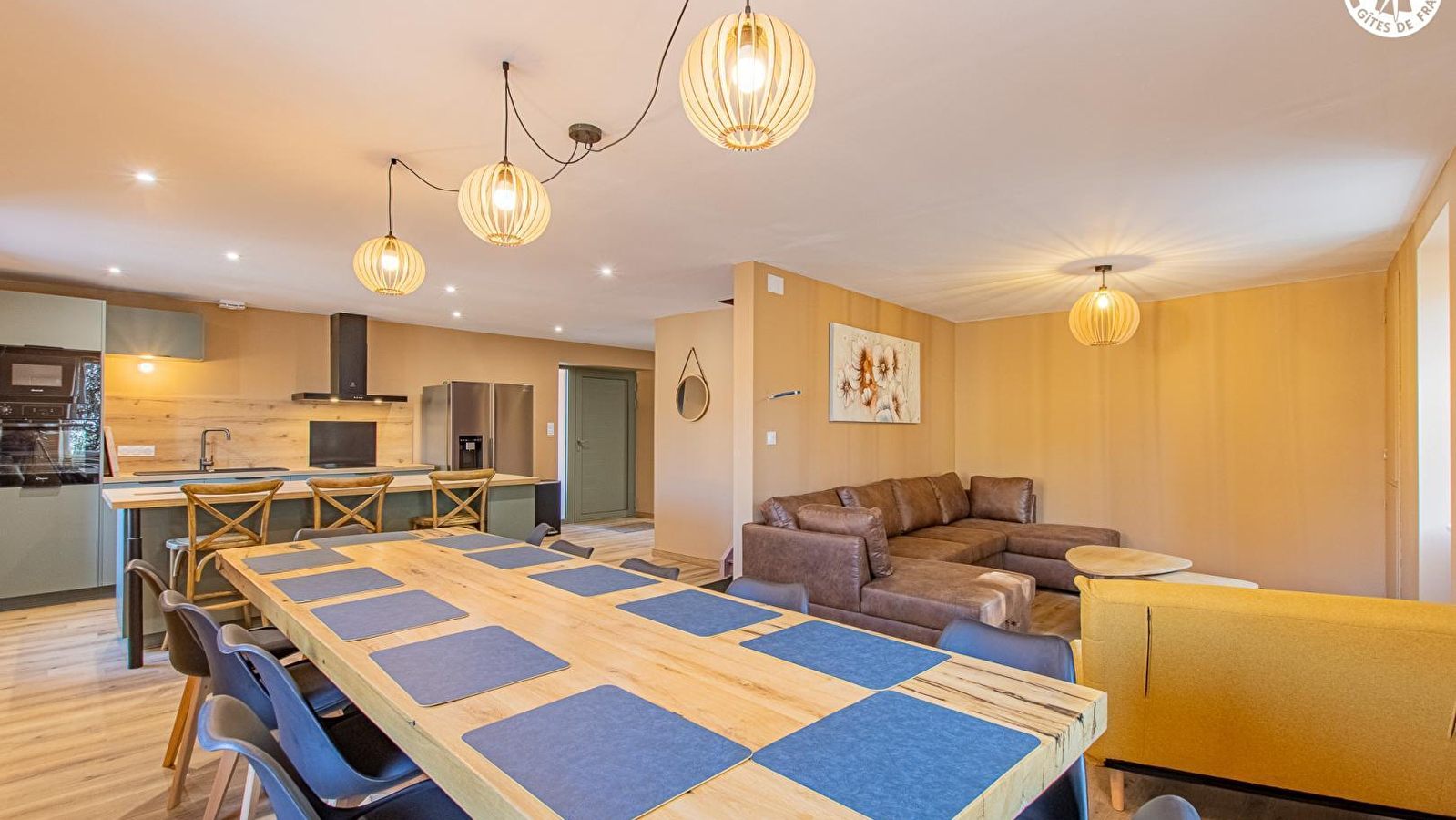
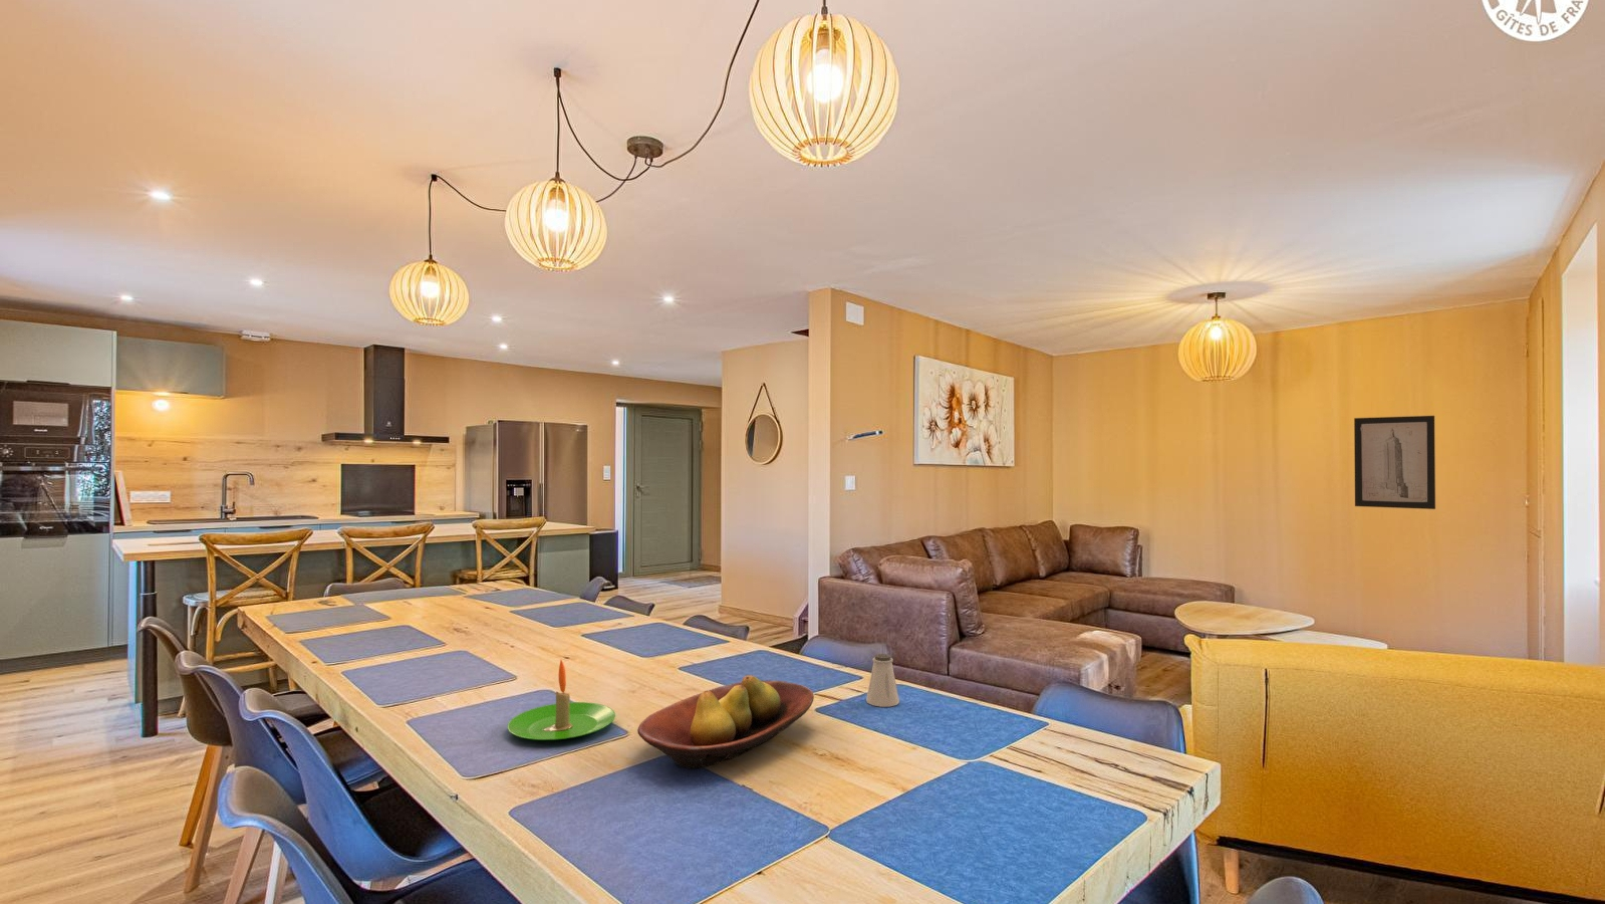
+ saltshaker (882, 678)
+ candle (562, 693)
+ wall art (1393, 462)
+ fruit bowl (731, 712)
